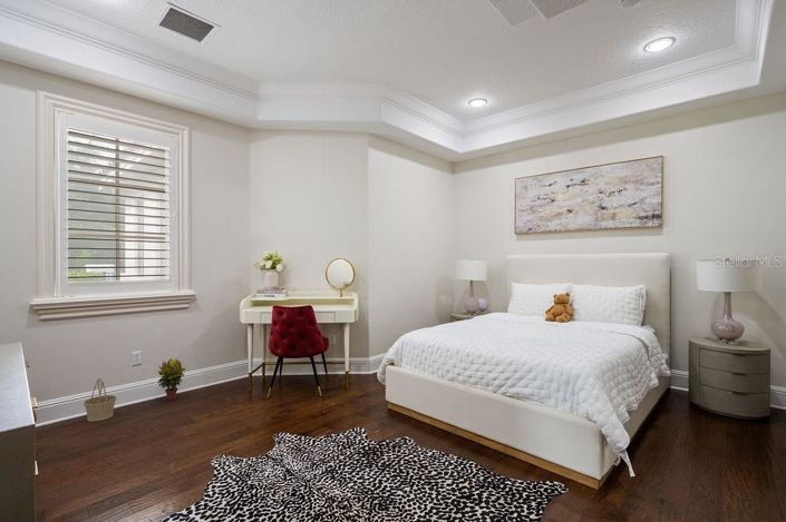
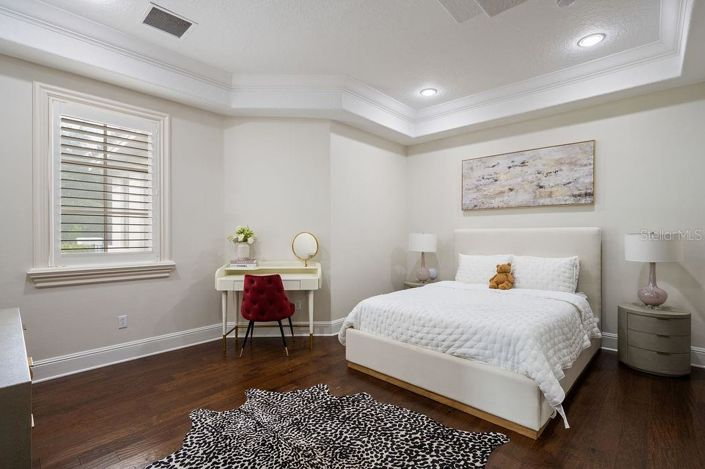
- basket (100, 397)
- potted plant (172, 378)
